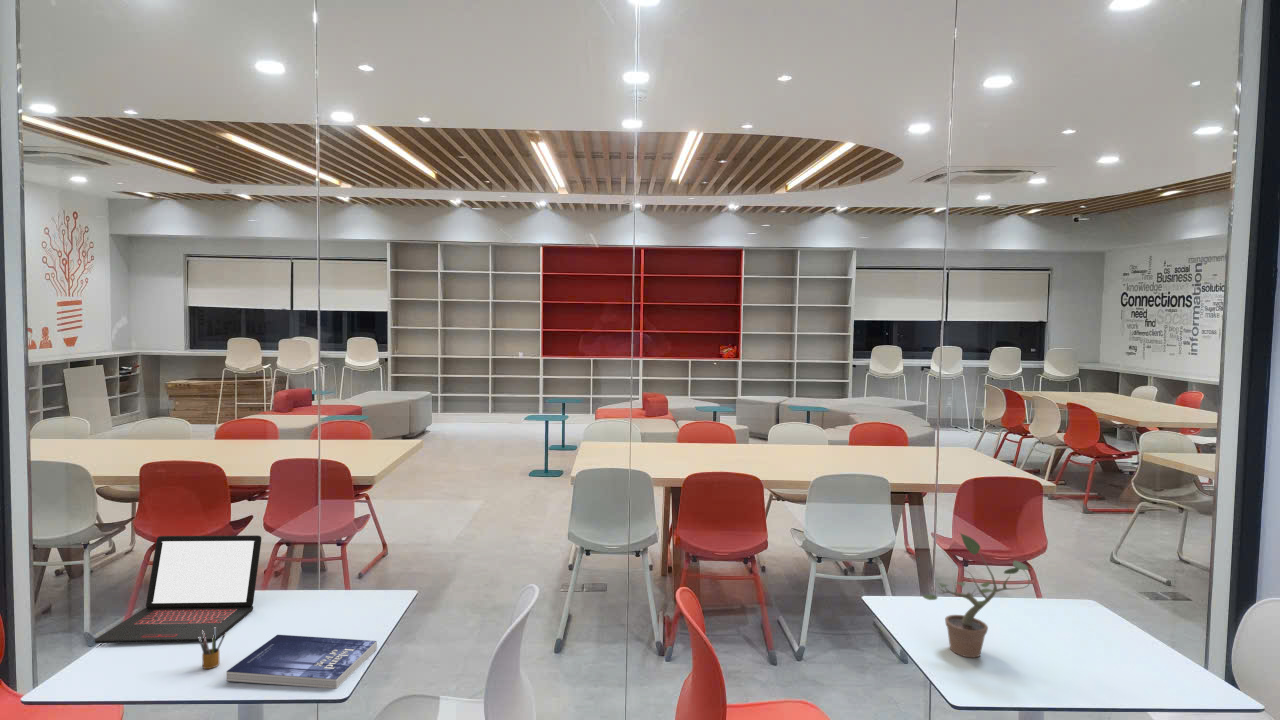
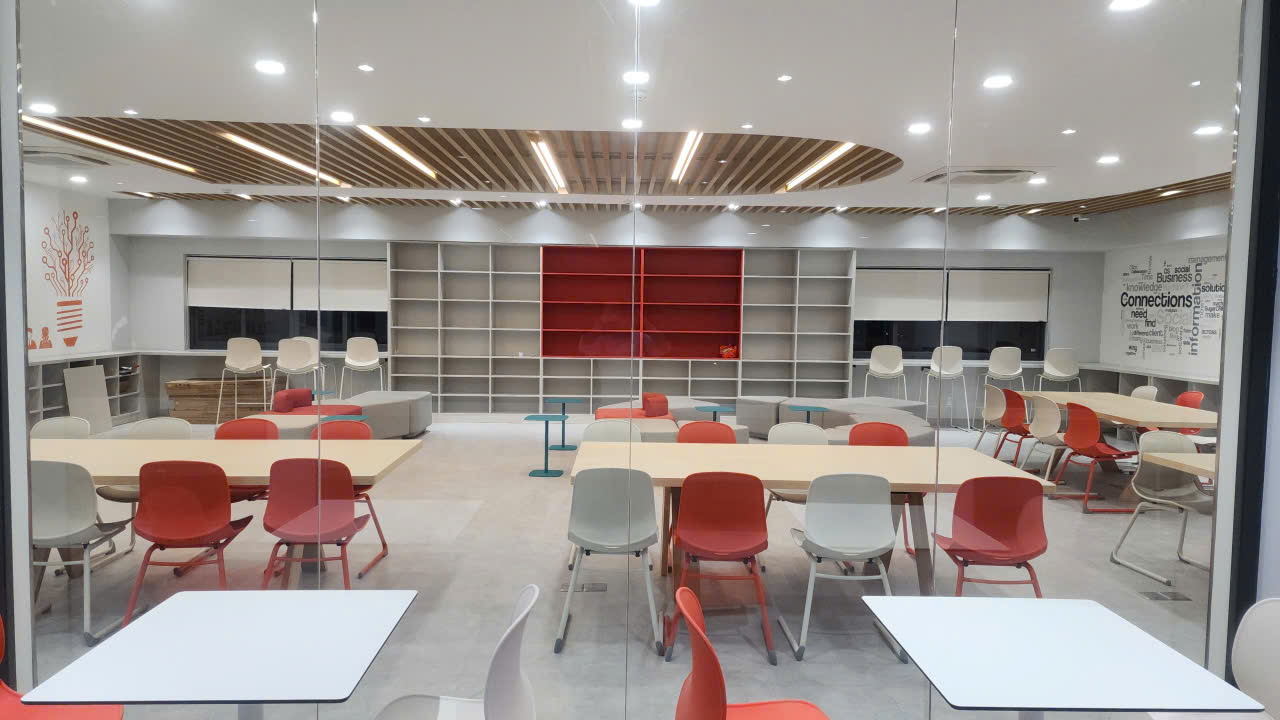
- potted plant (976, 599)
- pencil box (212, 647)
- book (305, 659)
- laptop (184, 586)
